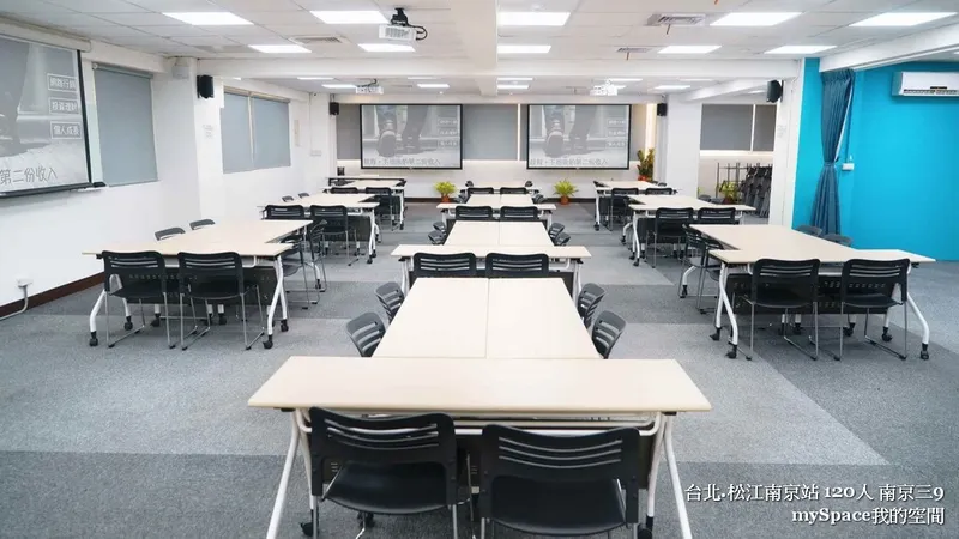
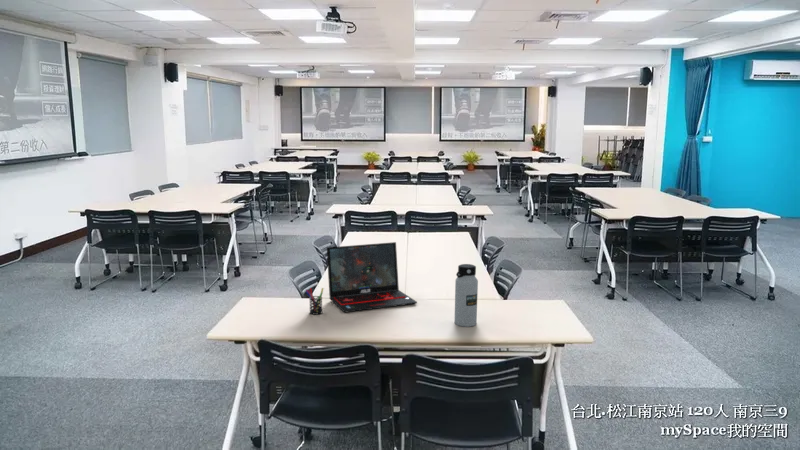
+ pen holder (316, 300)
+ laptop (371, 275)
+ water bottle (466, 294)
